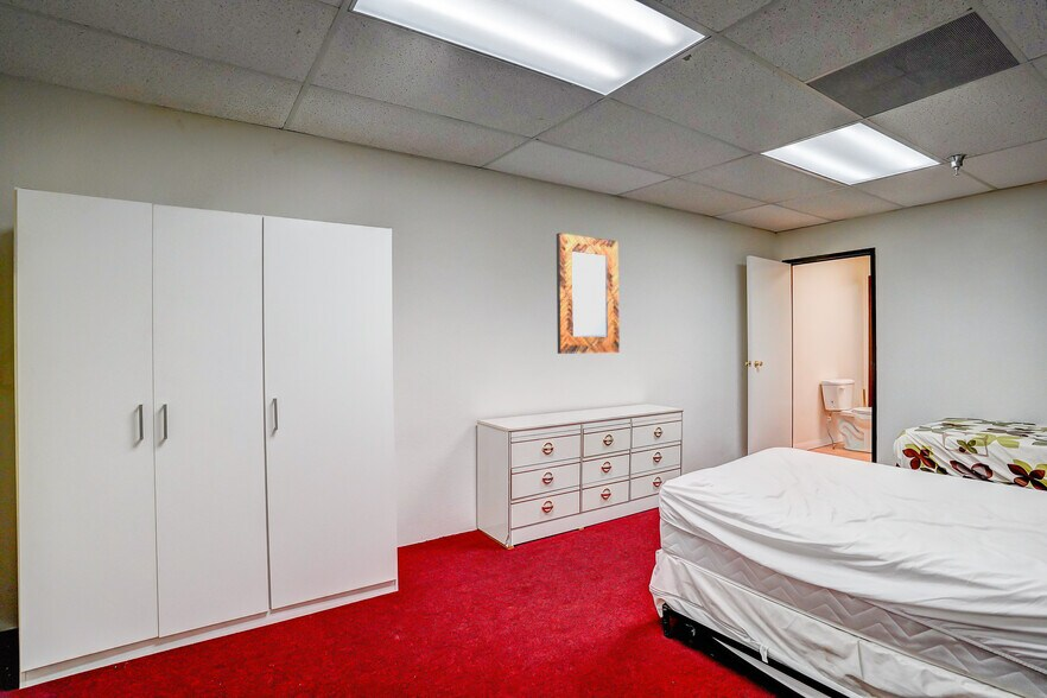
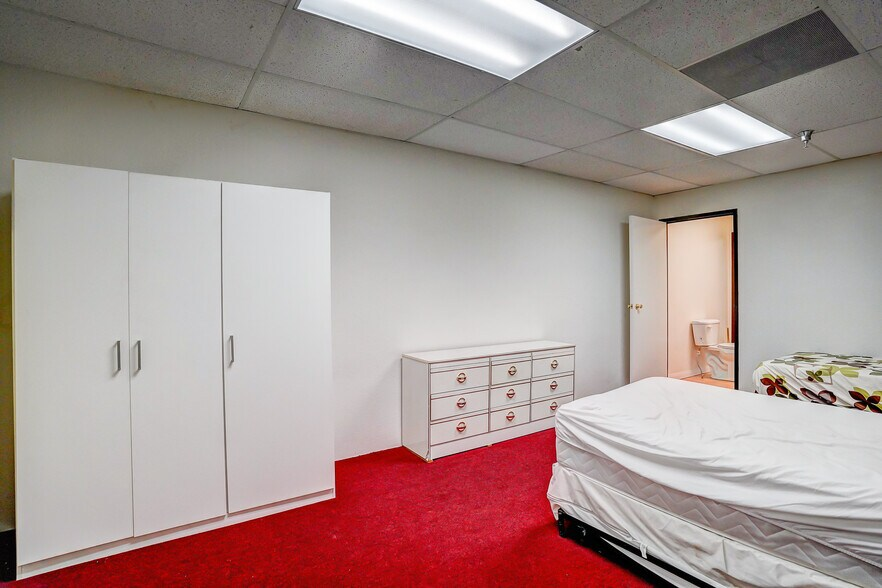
- home mirror (589, 294)
